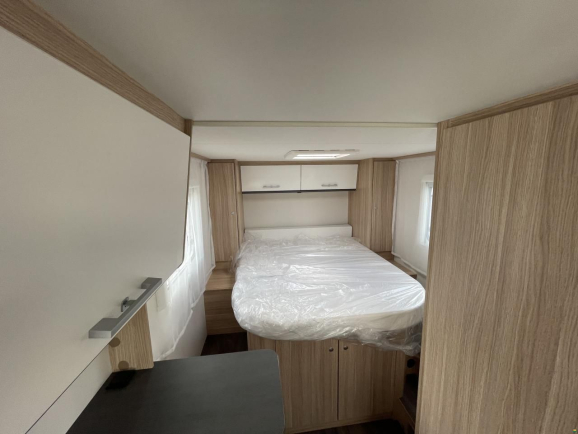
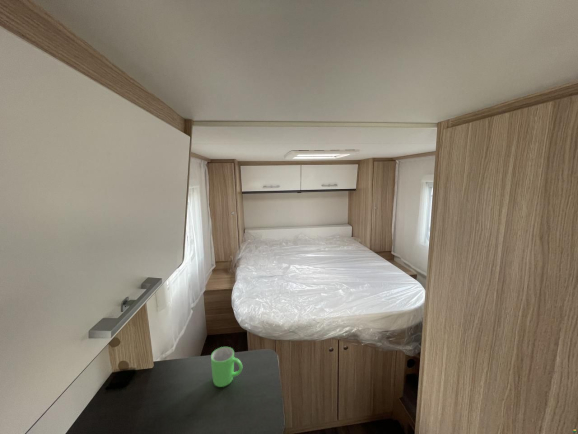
+ mug (227, 367)
